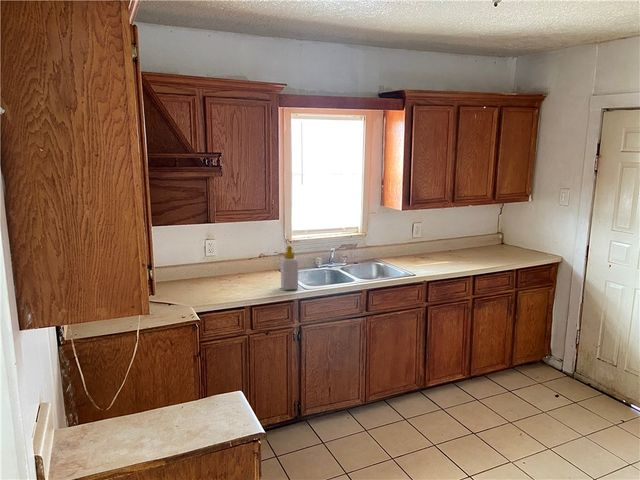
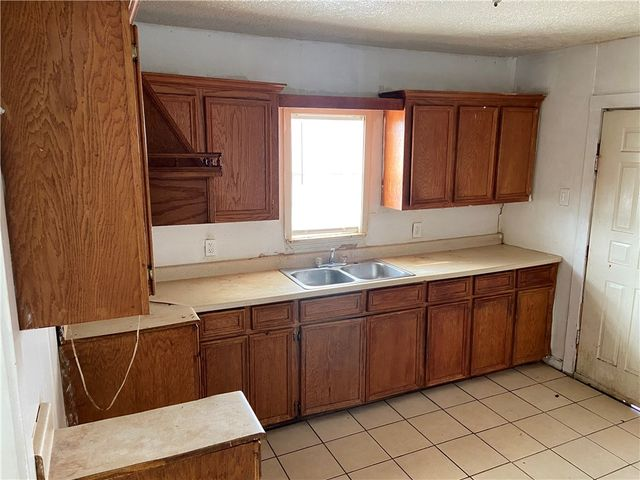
- soap bottle (289, 267)
